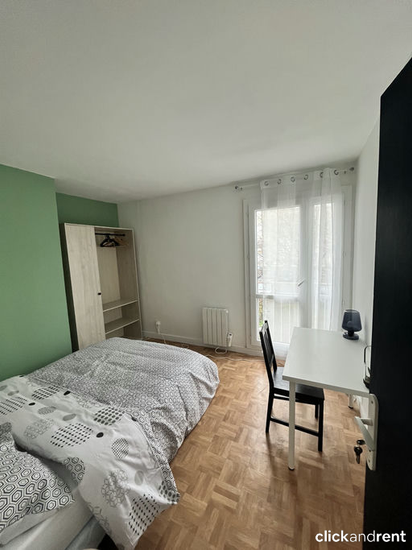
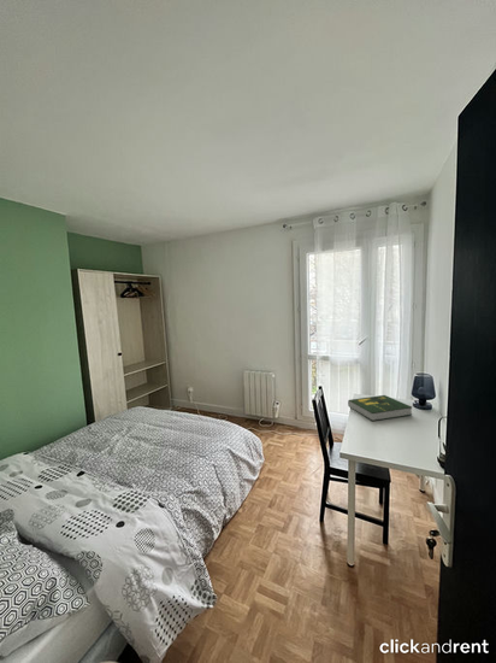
+ book (378, 406)
